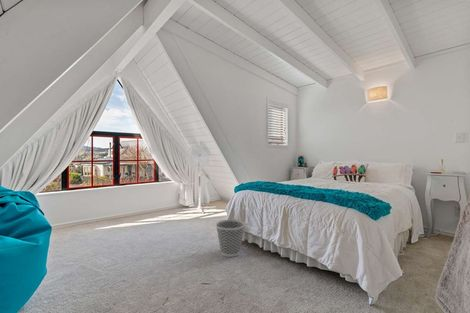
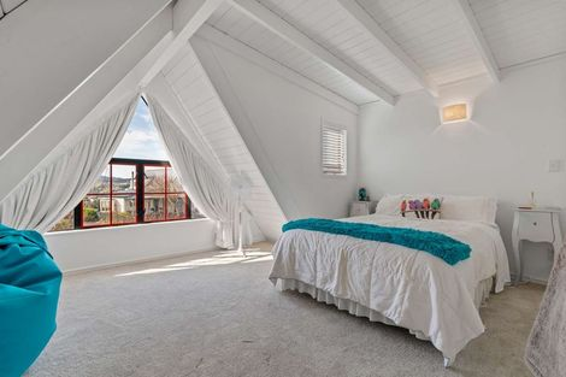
- wastebasket (230, 238)
